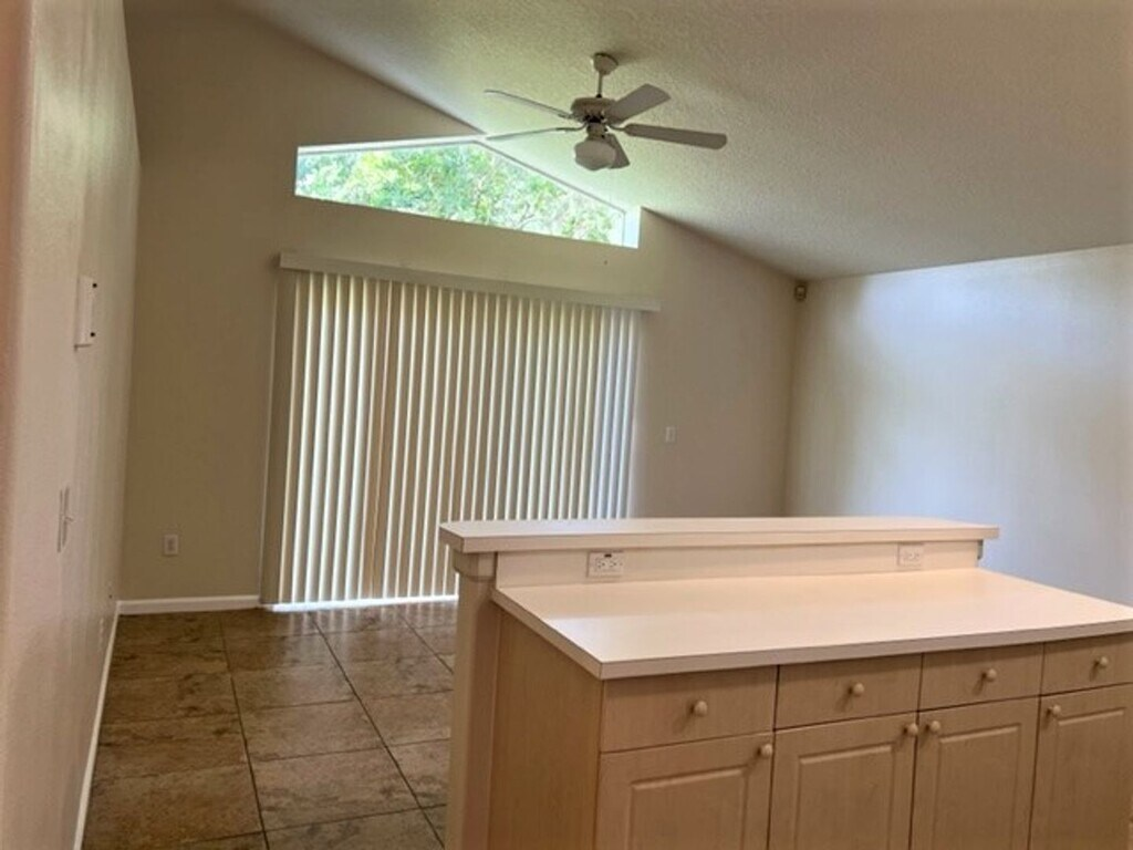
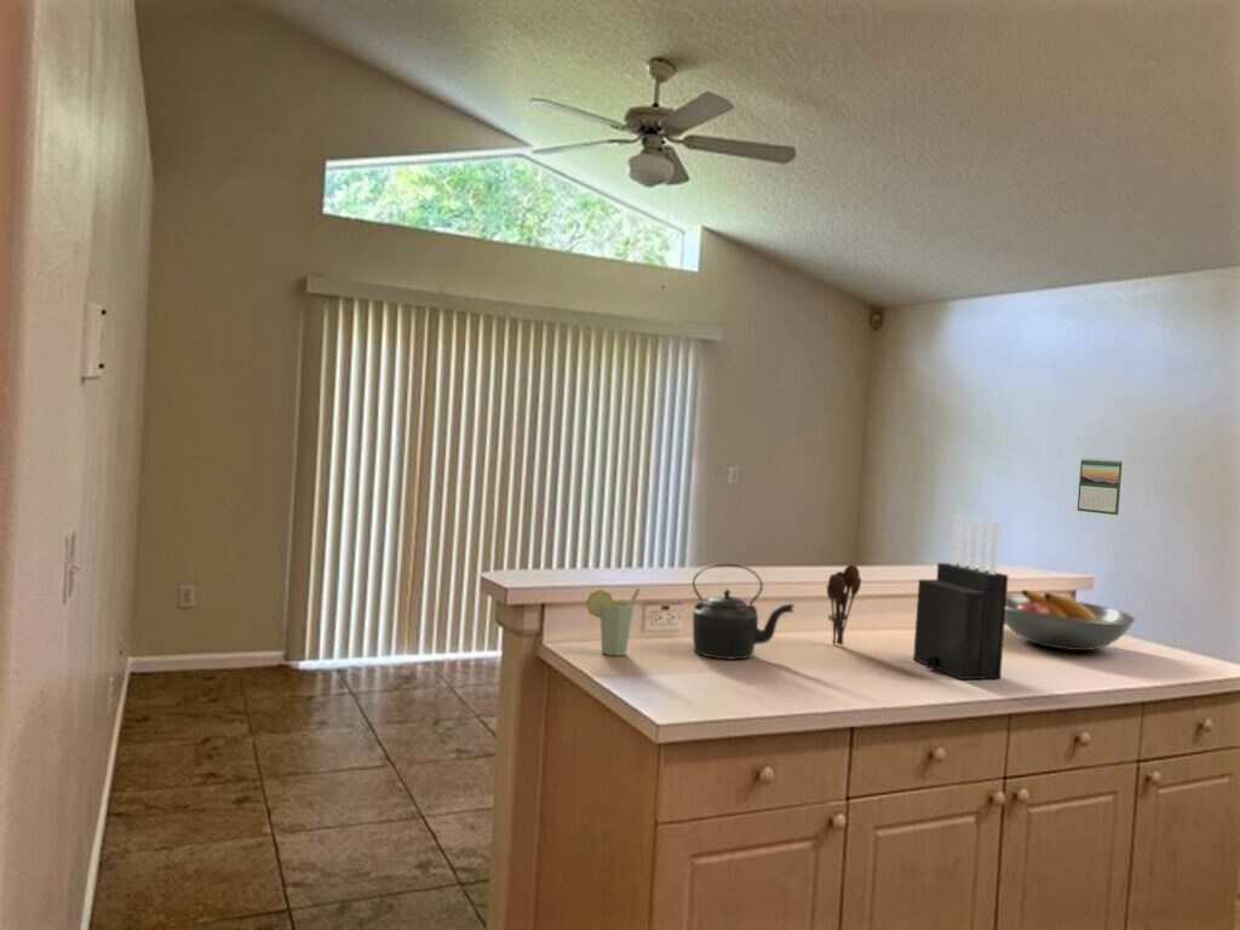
+ knife block (957, 593)
+ utensil holder (842, 604)
+ calendar (1098, 486)
+ cup (612, 619)
+ fruit bowl (1061, 621)
+ kettle (741, 609)
